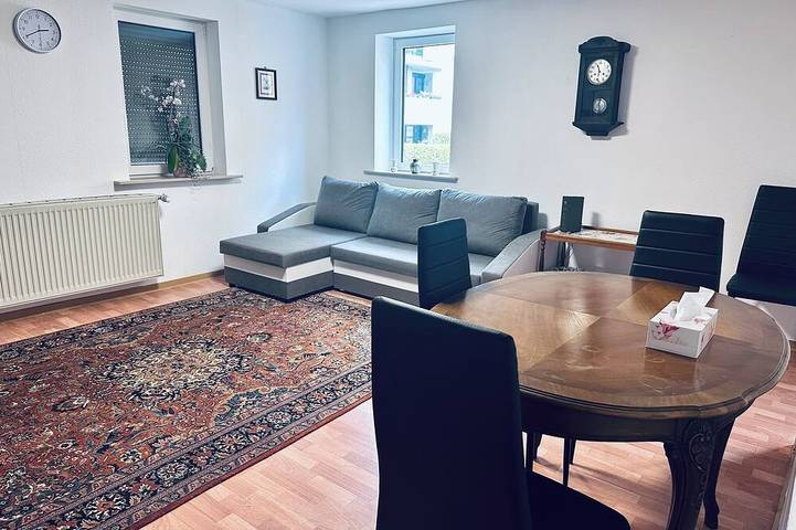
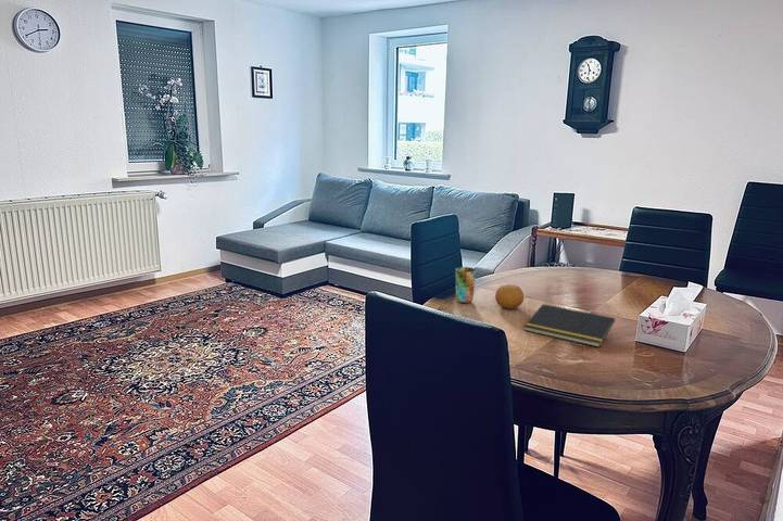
+ cup (465, 284)
+ notepad (569, 323)
+ fruit (509, 296)
